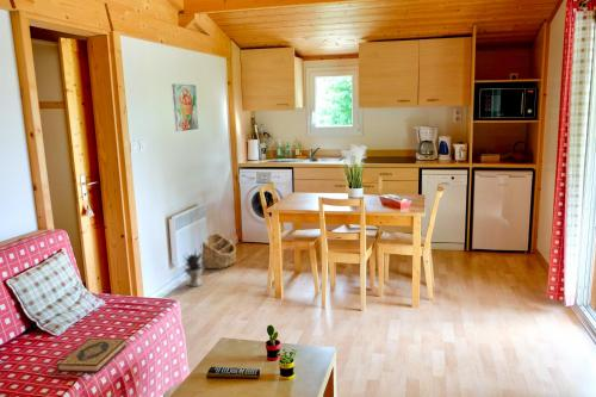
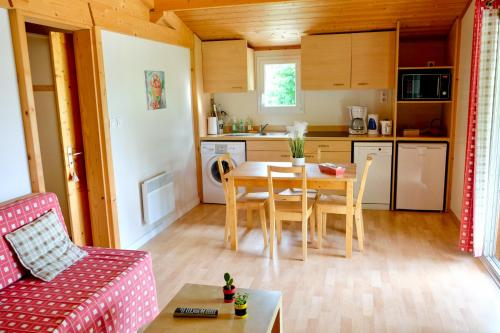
- basket (221, 249)
- hardback book (93, 354)
- potted plant (193, 267)
